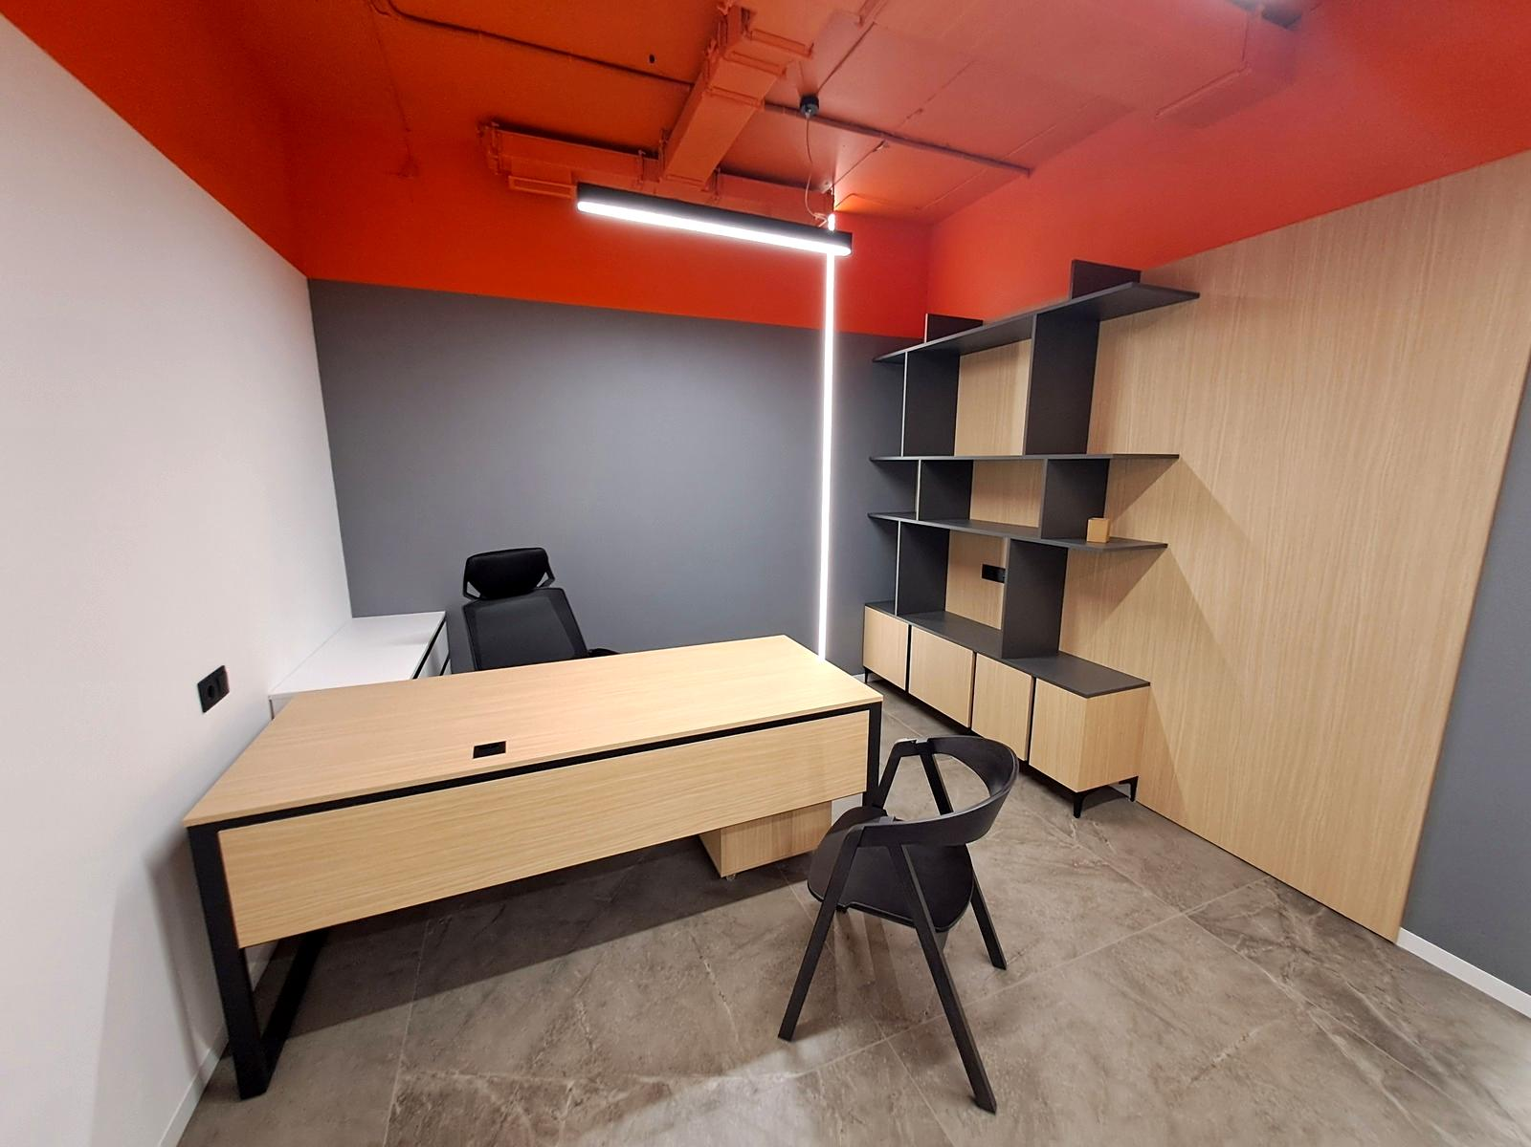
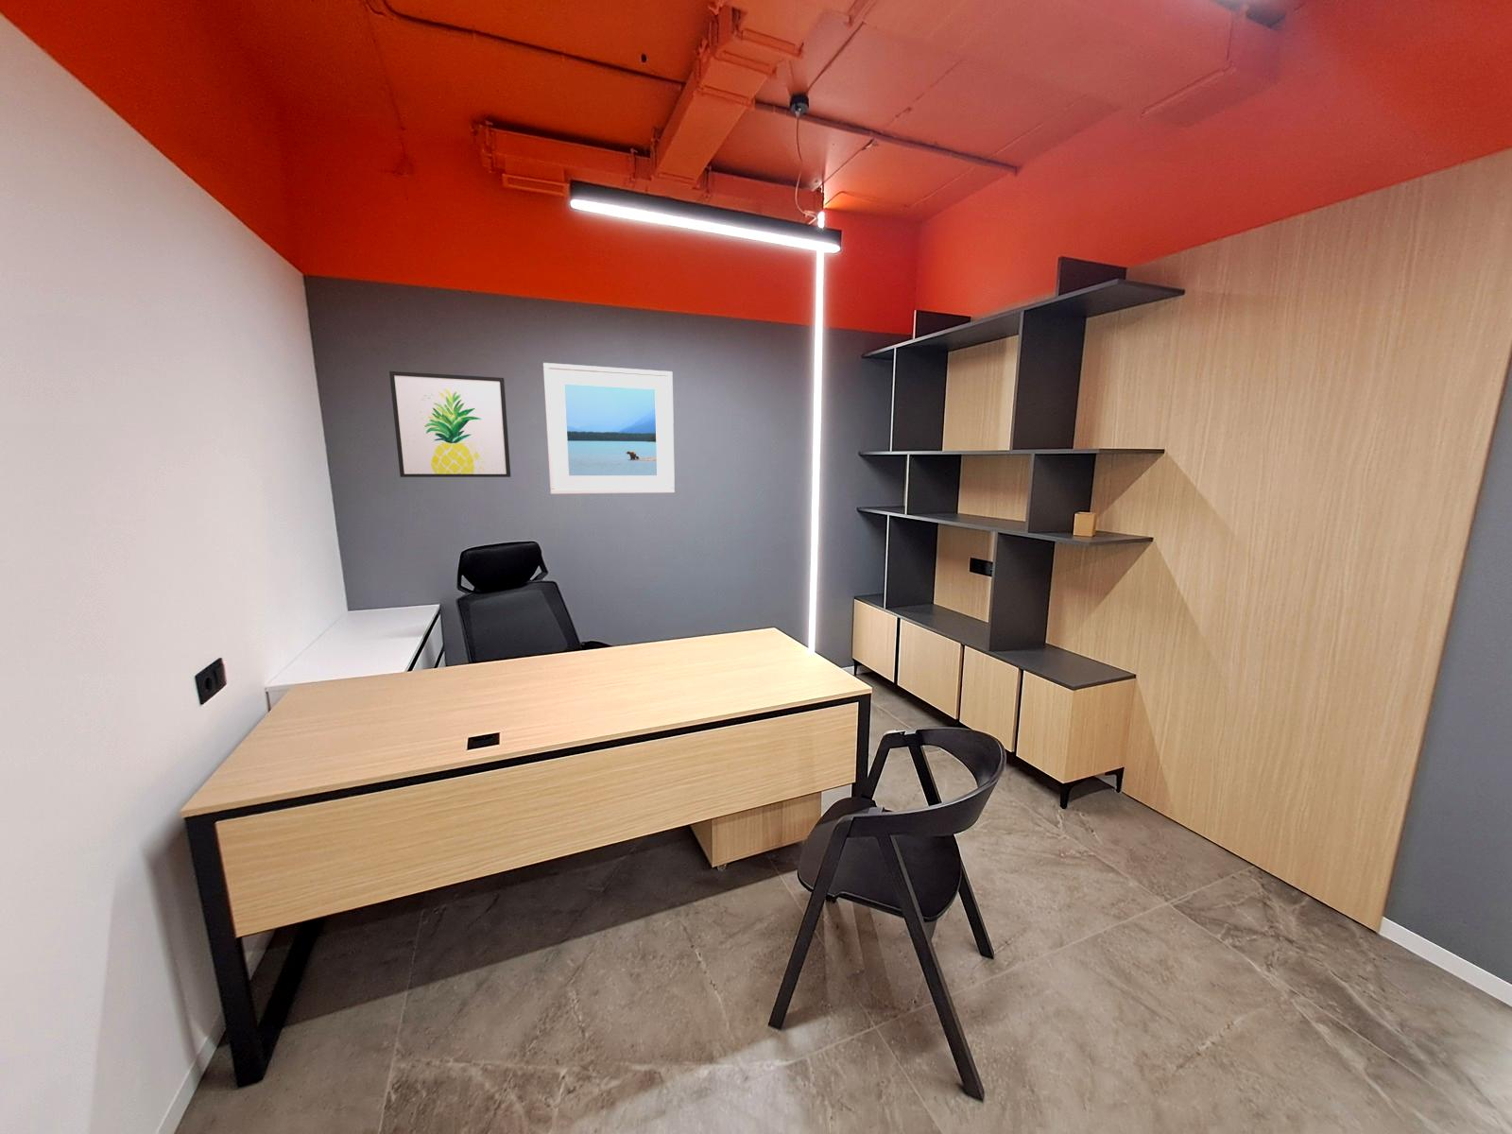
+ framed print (612, 431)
+ wall art (452, 426)
